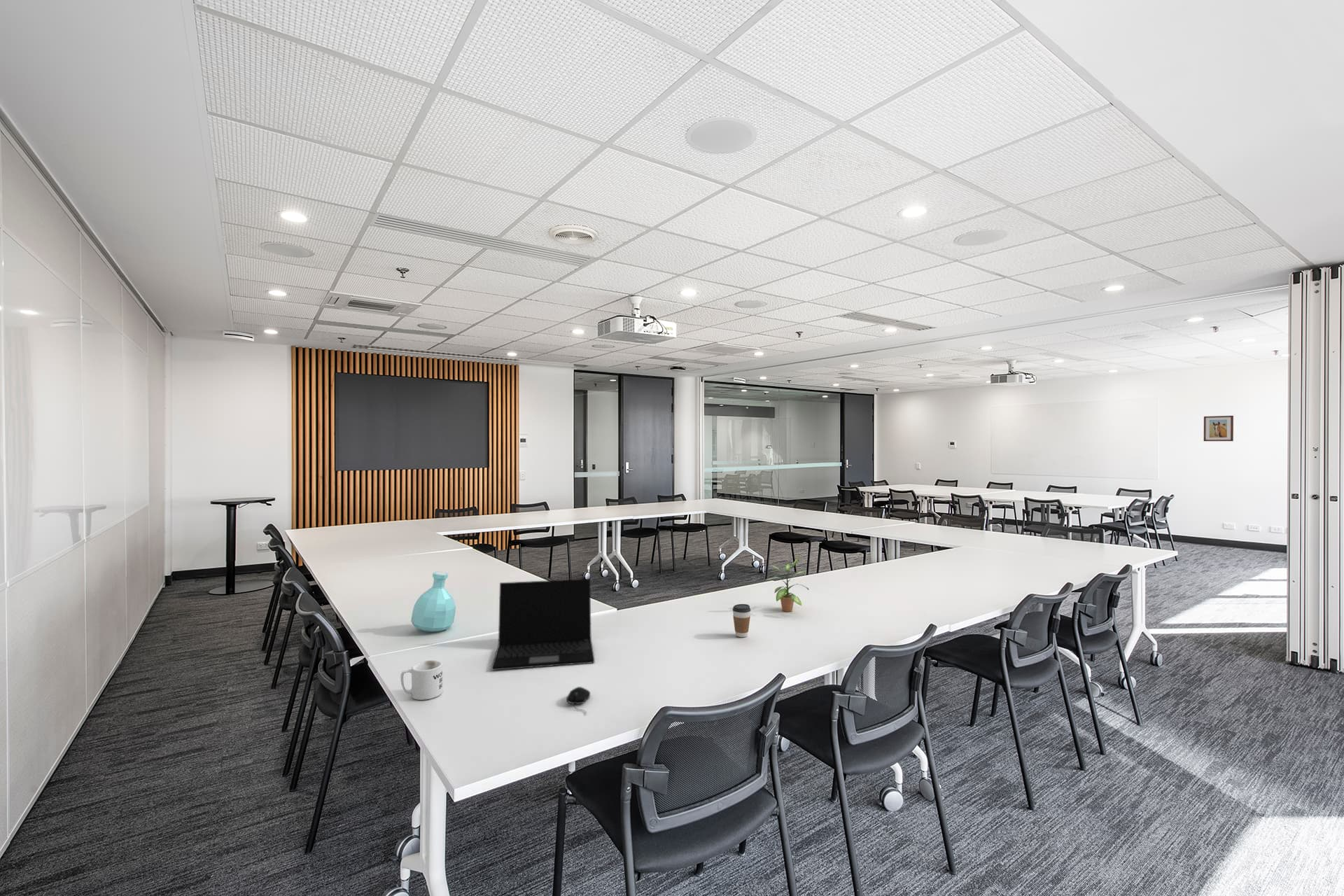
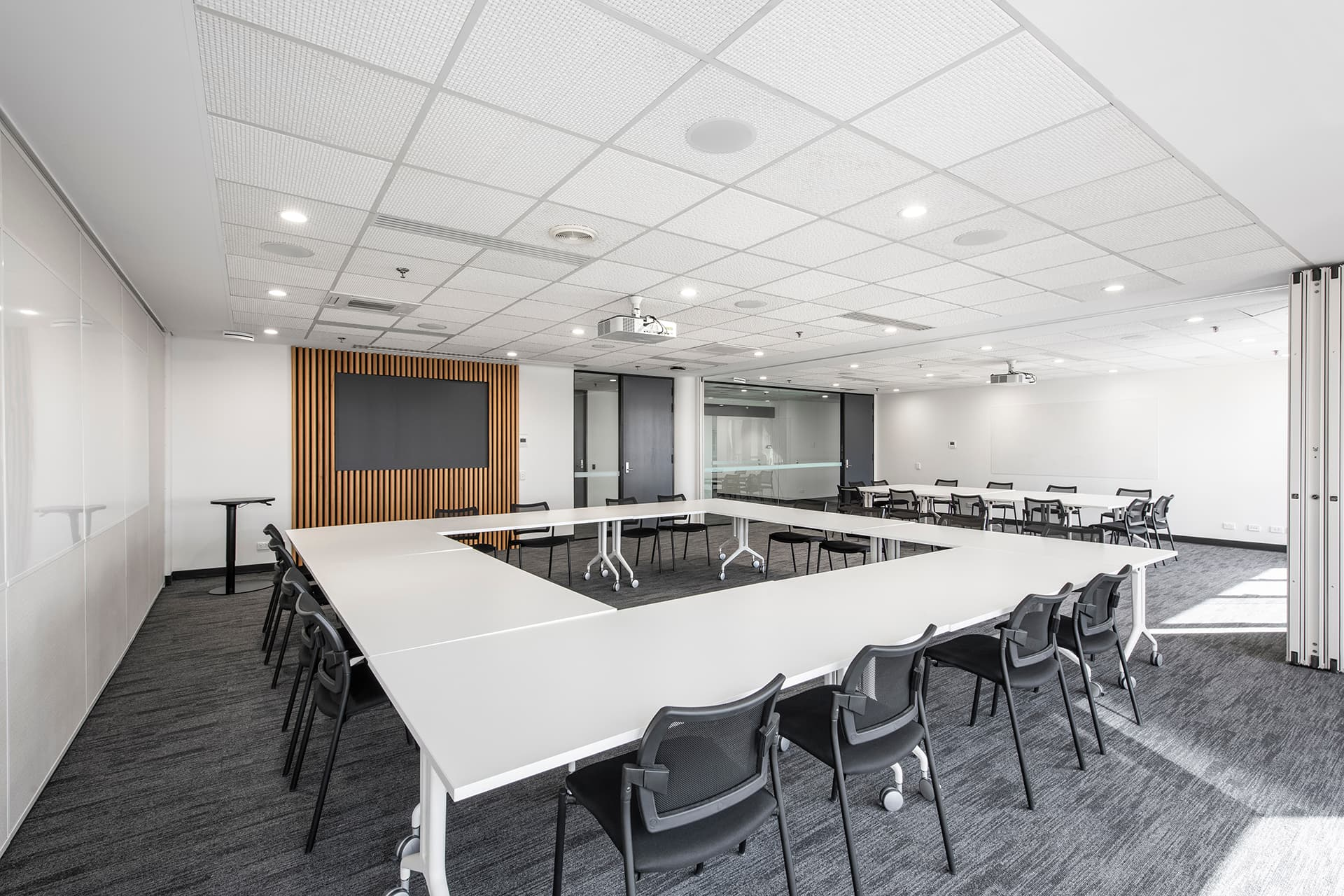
- wall art (1218, 428)
- laptop (545, 620)
- potted plant (792, 585)
- computer mouse (580, 697)
- coffee cup (741, 620)
- mug (421, 680)
- bottle (433, 601)
